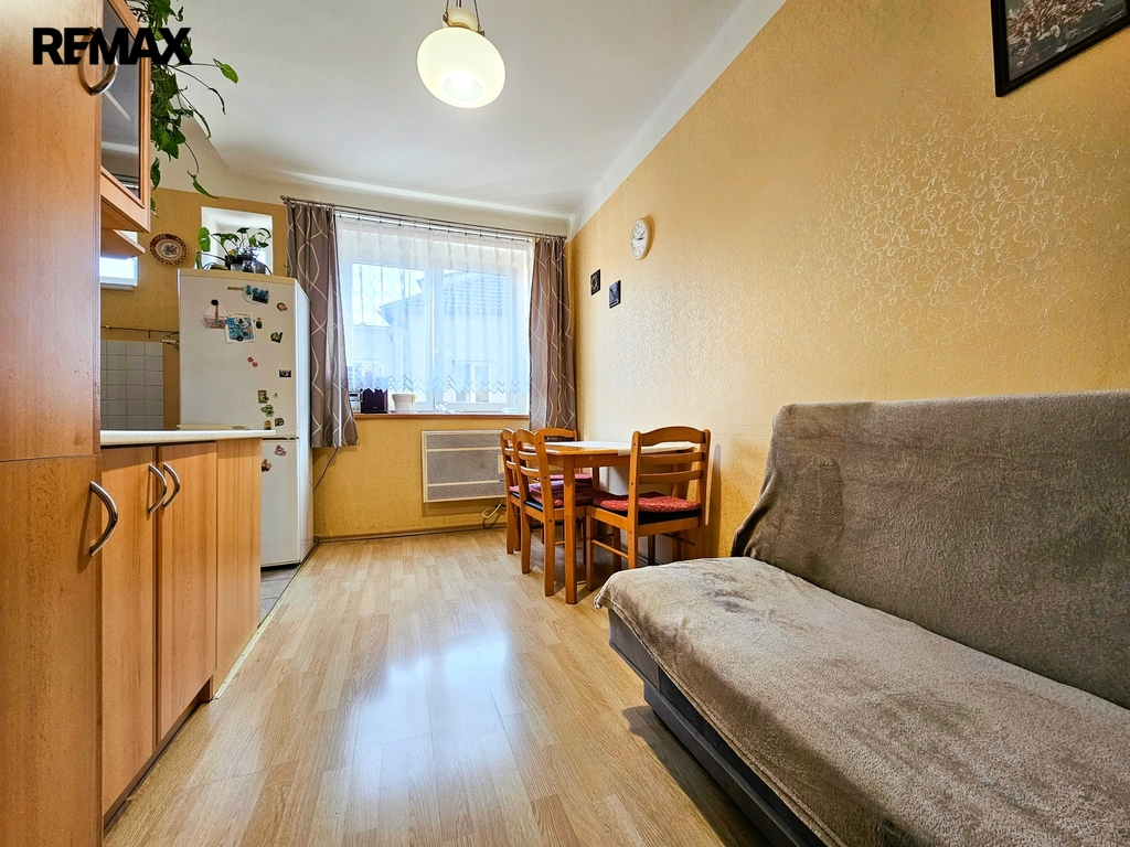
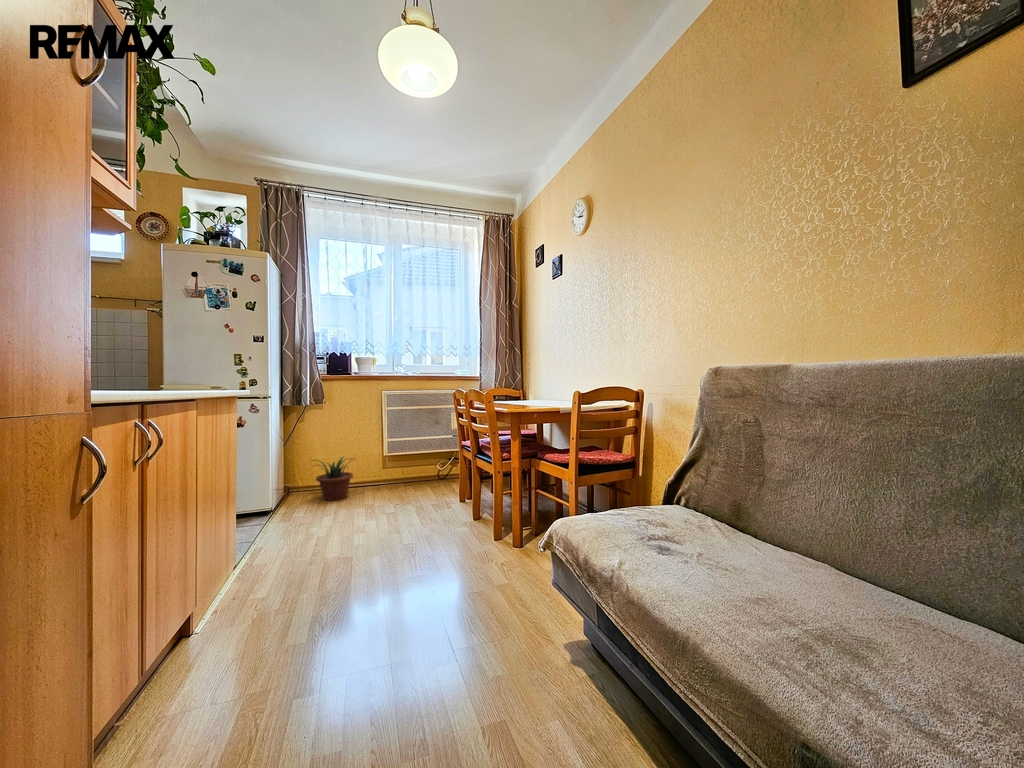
+ potted plant (334, 477)
